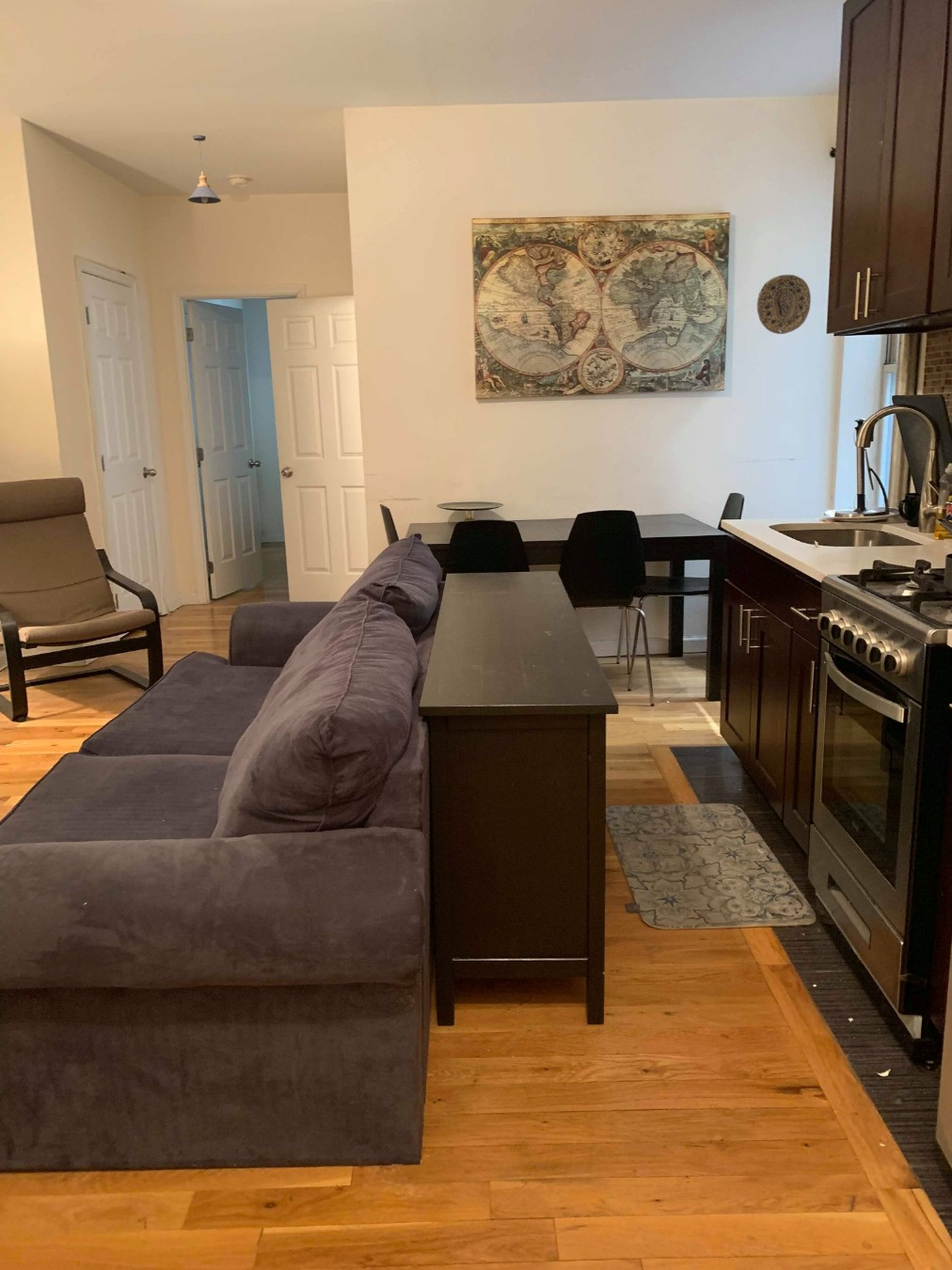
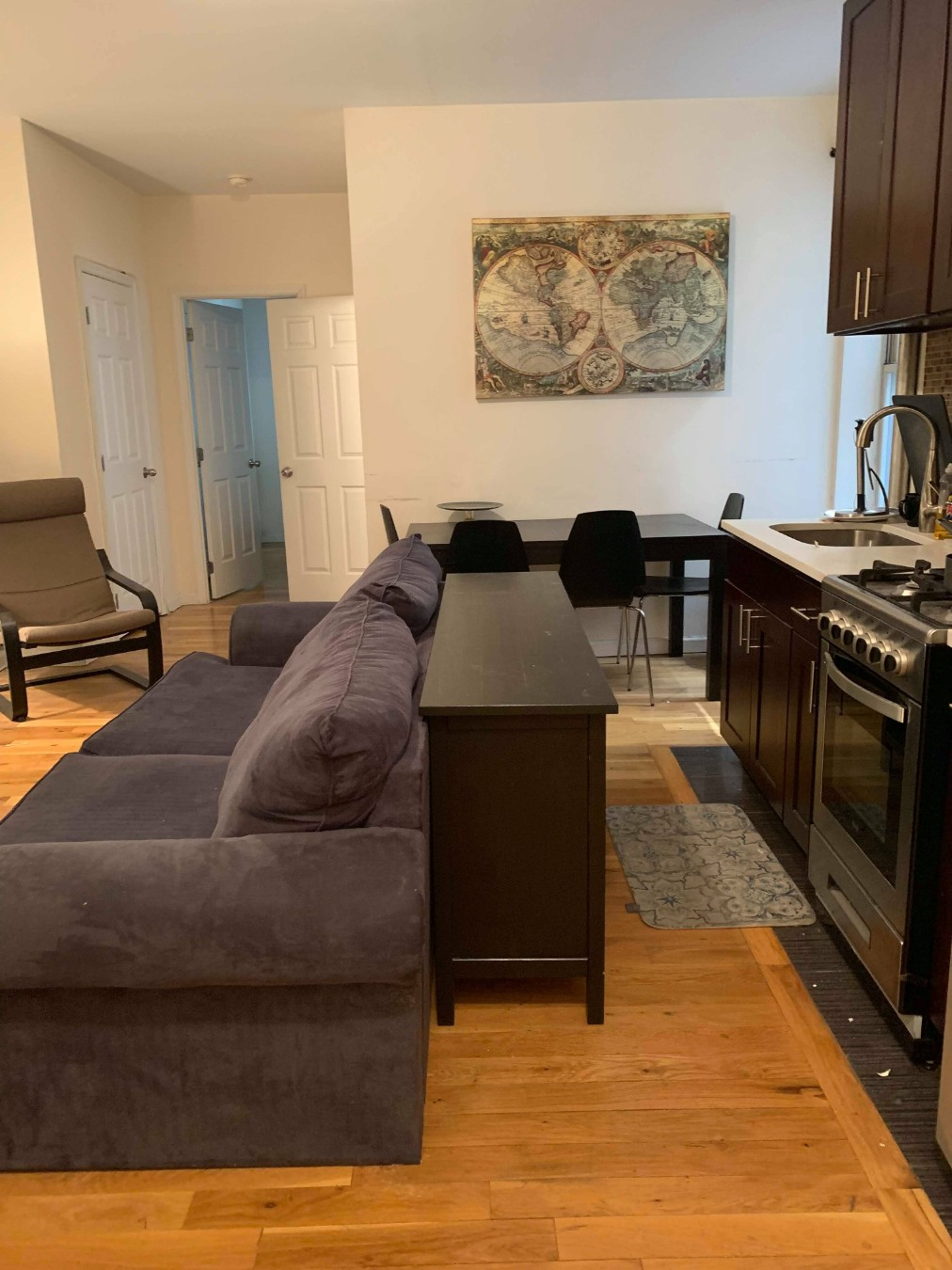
- decorative plate (784, 304)
- pendant light (201, 171)
